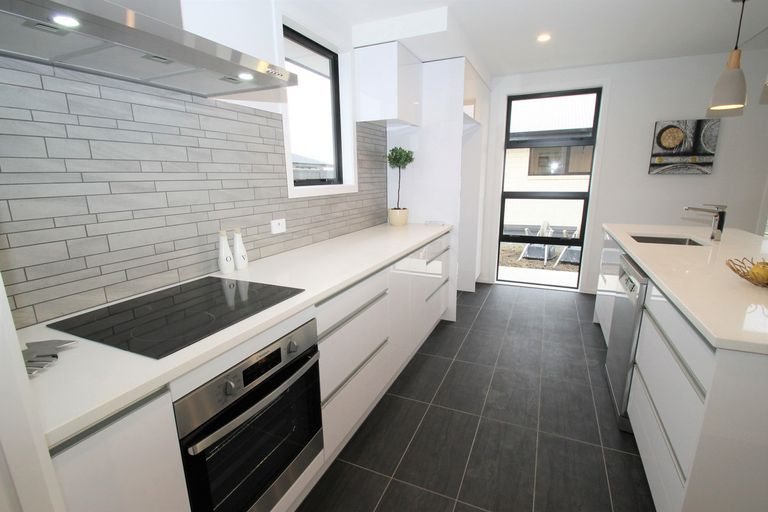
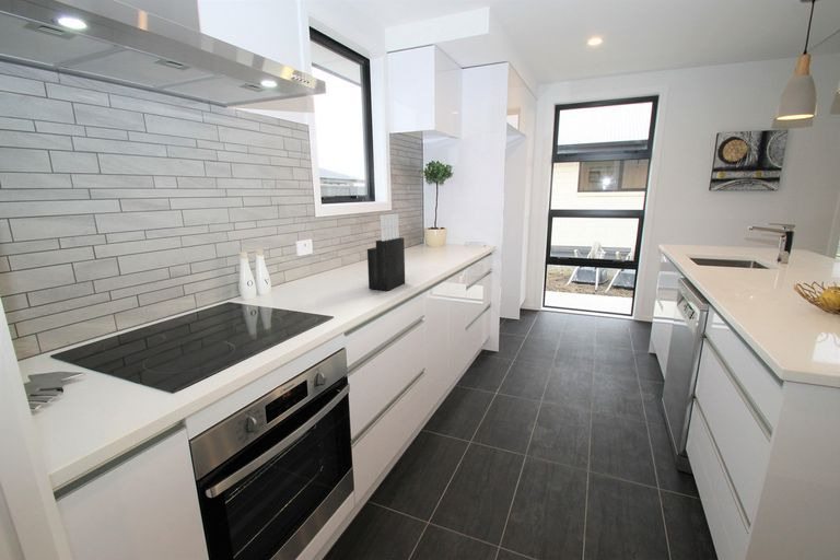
+ knife block (384, 250)
